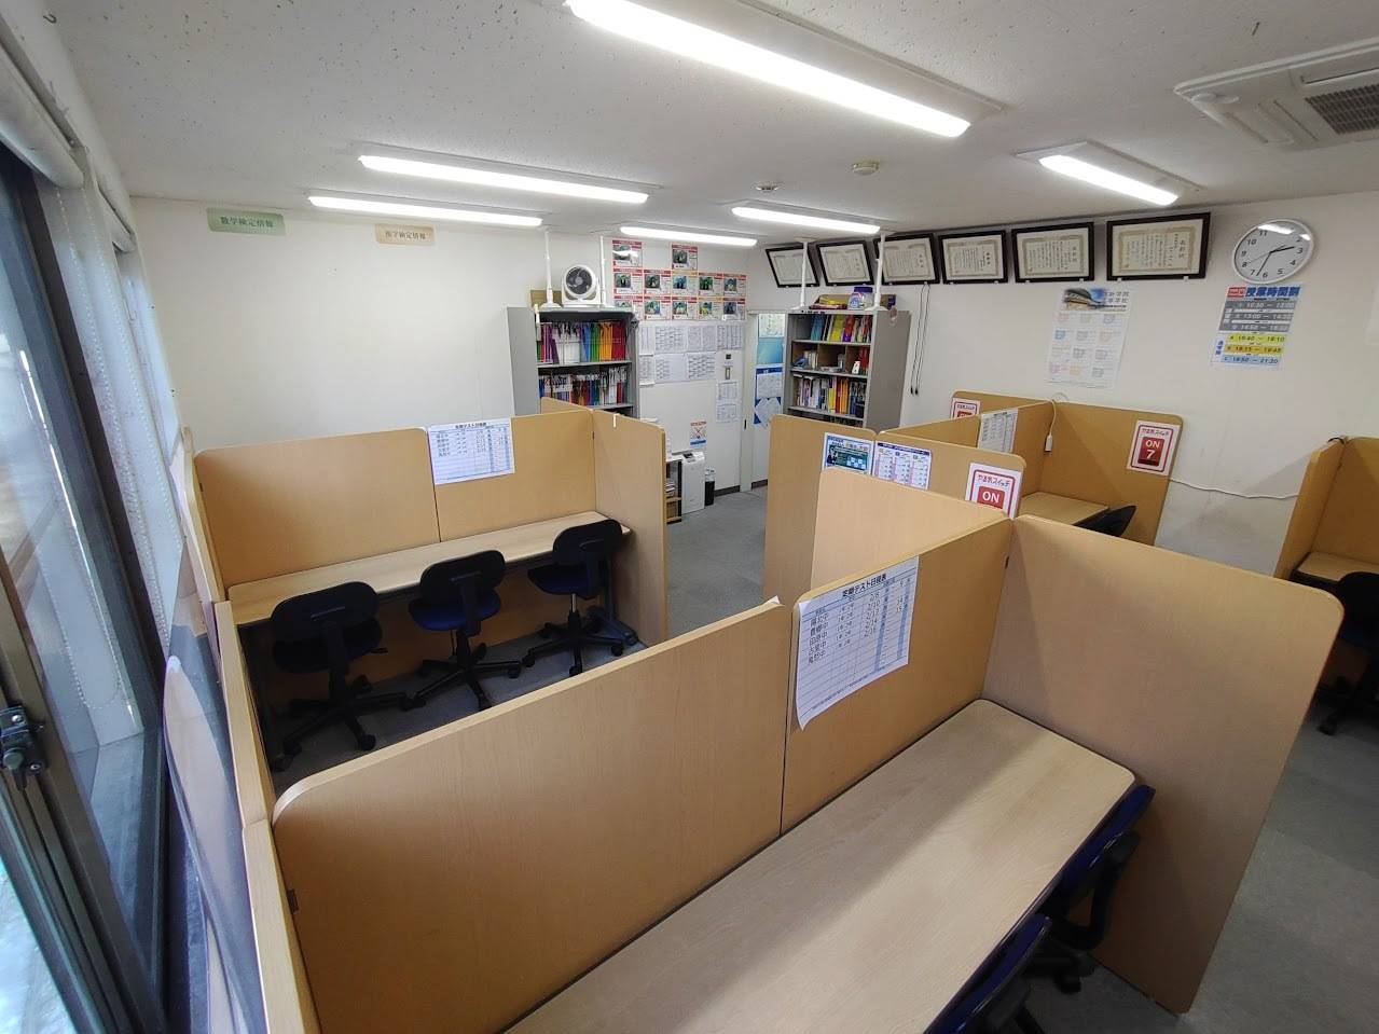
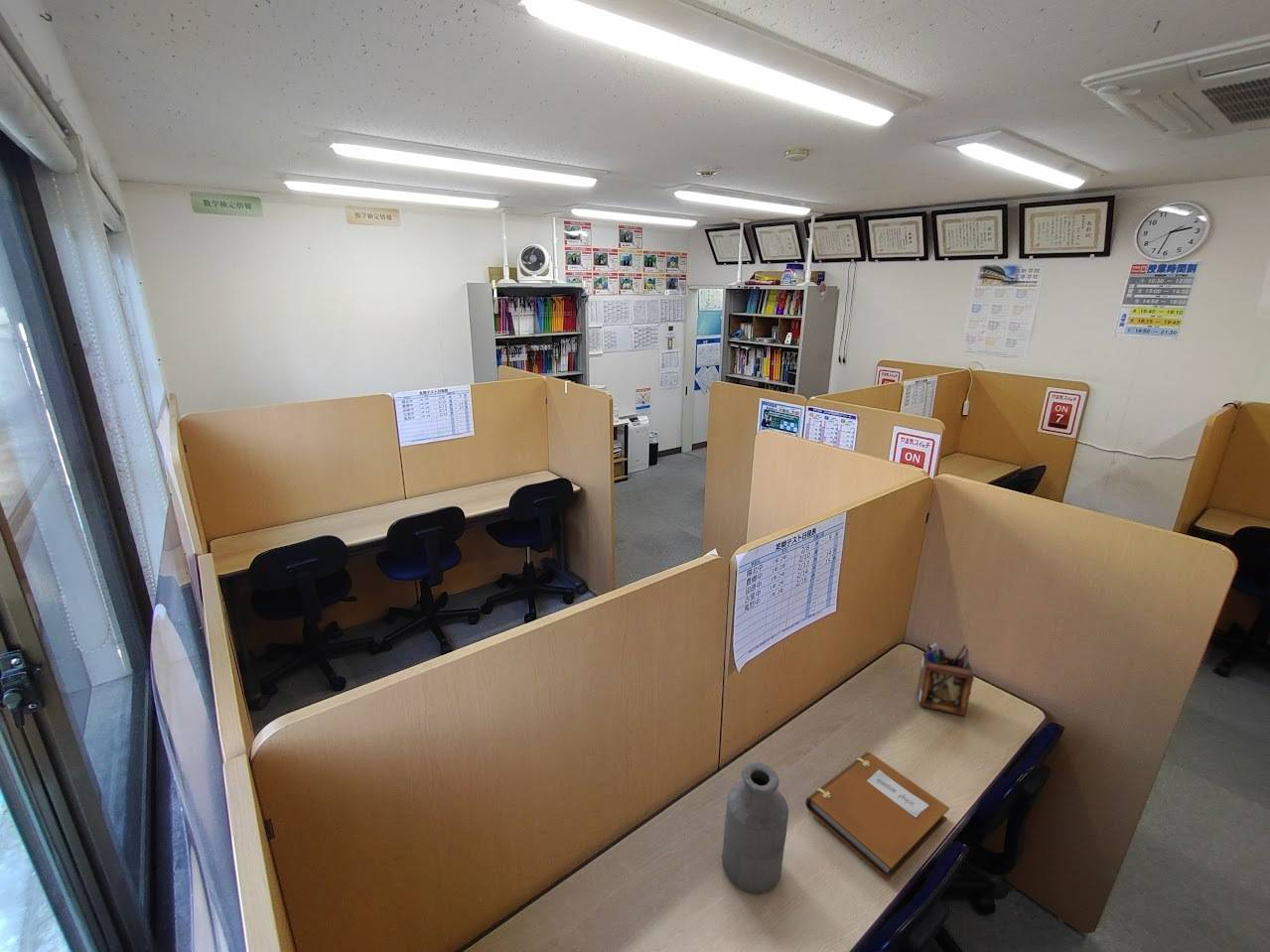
+ notebook (877, 805)
+ desk organizer (945, 675)
+ bottle (755, 822)
